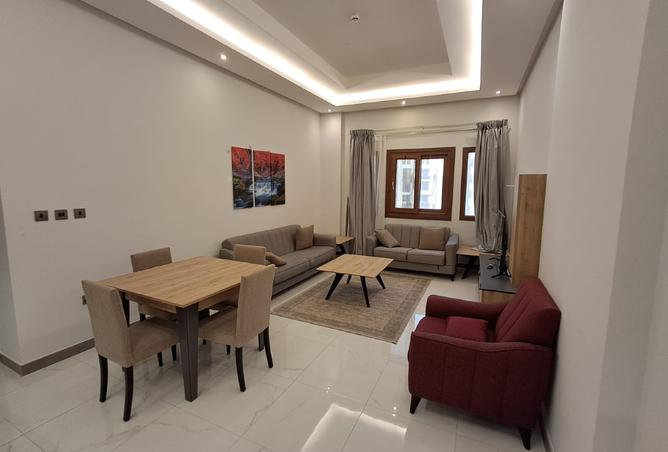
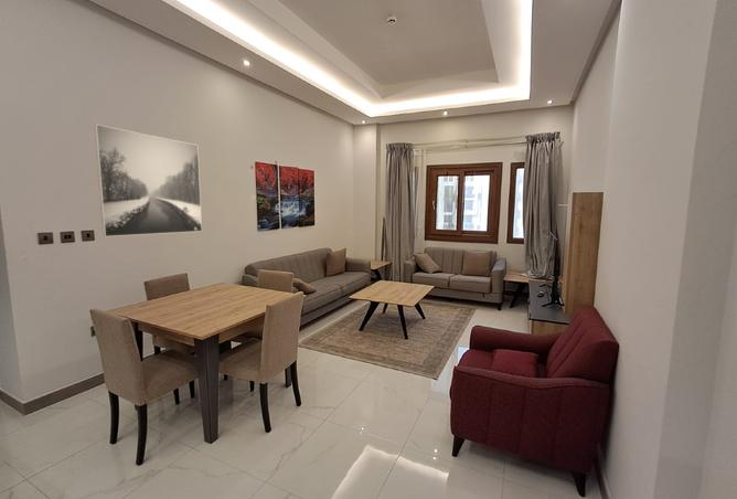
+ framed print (156, 185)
